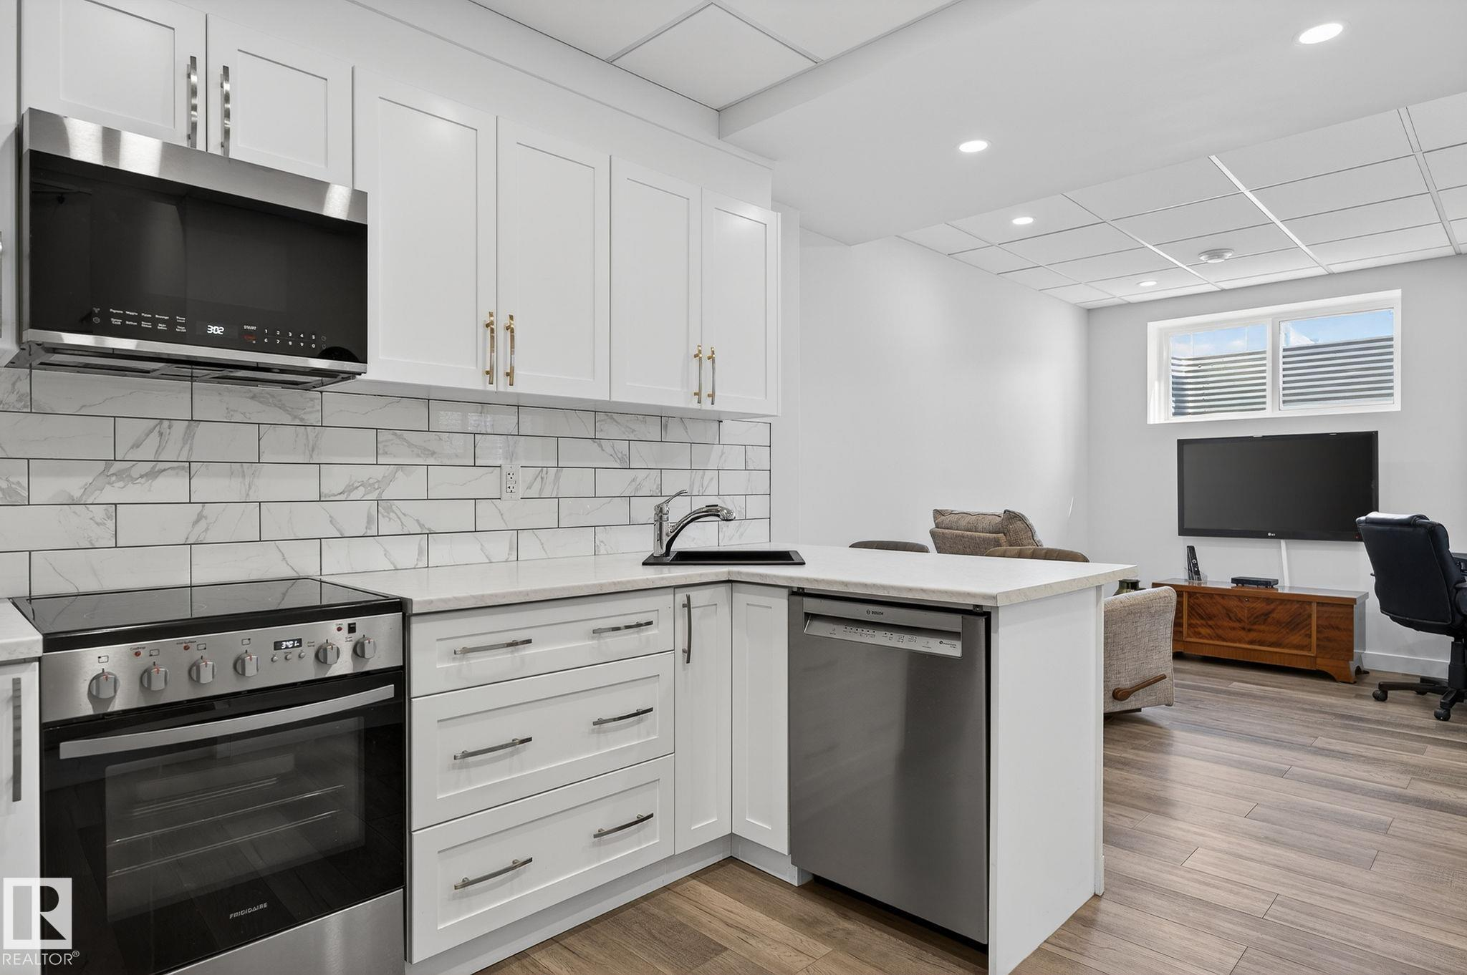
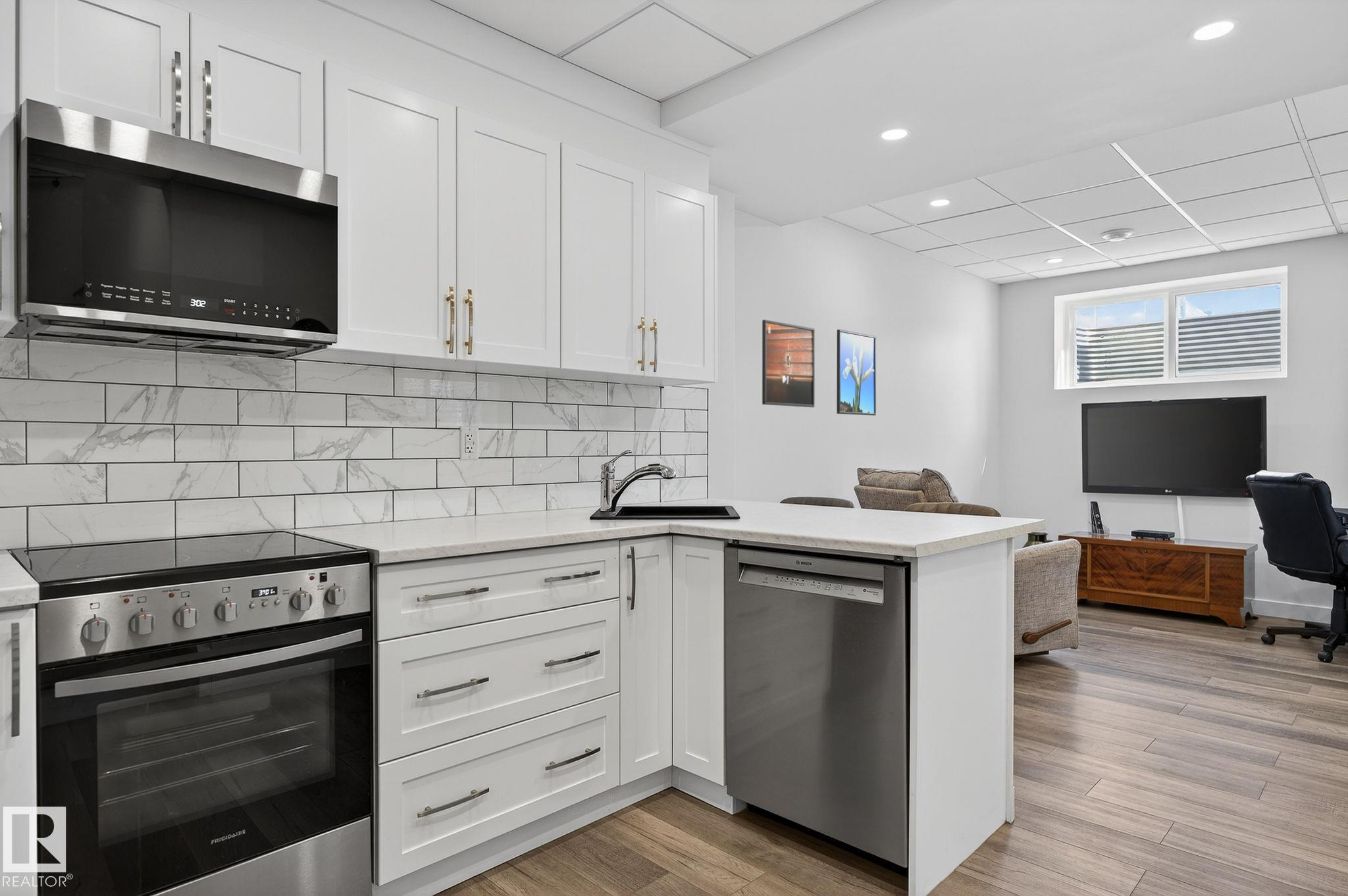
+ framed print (789, 365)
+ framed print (857, 374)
